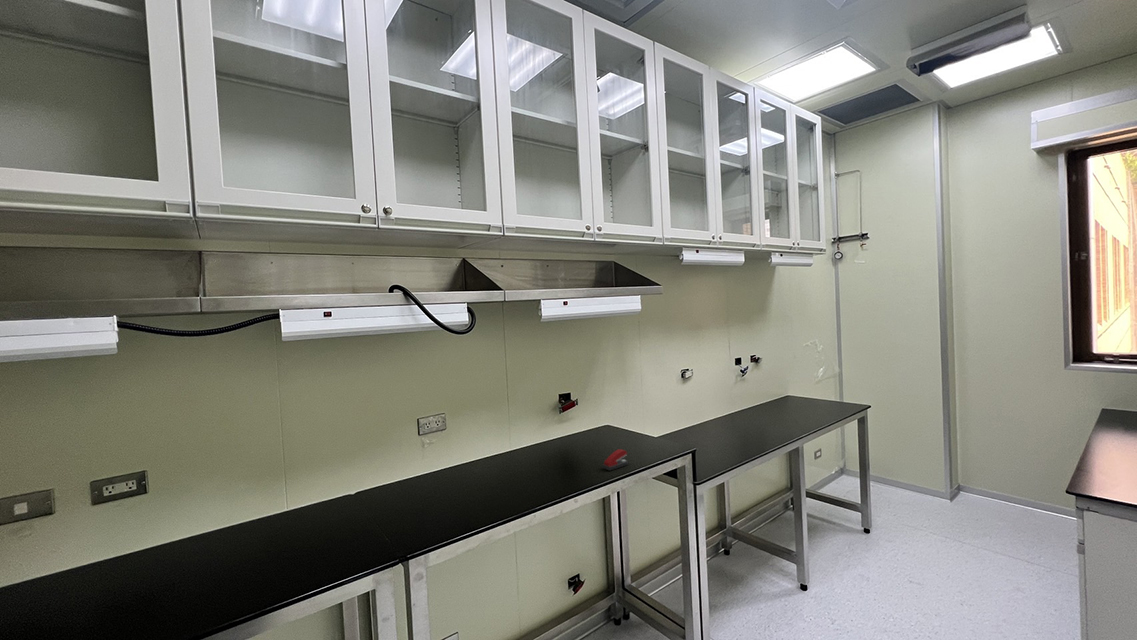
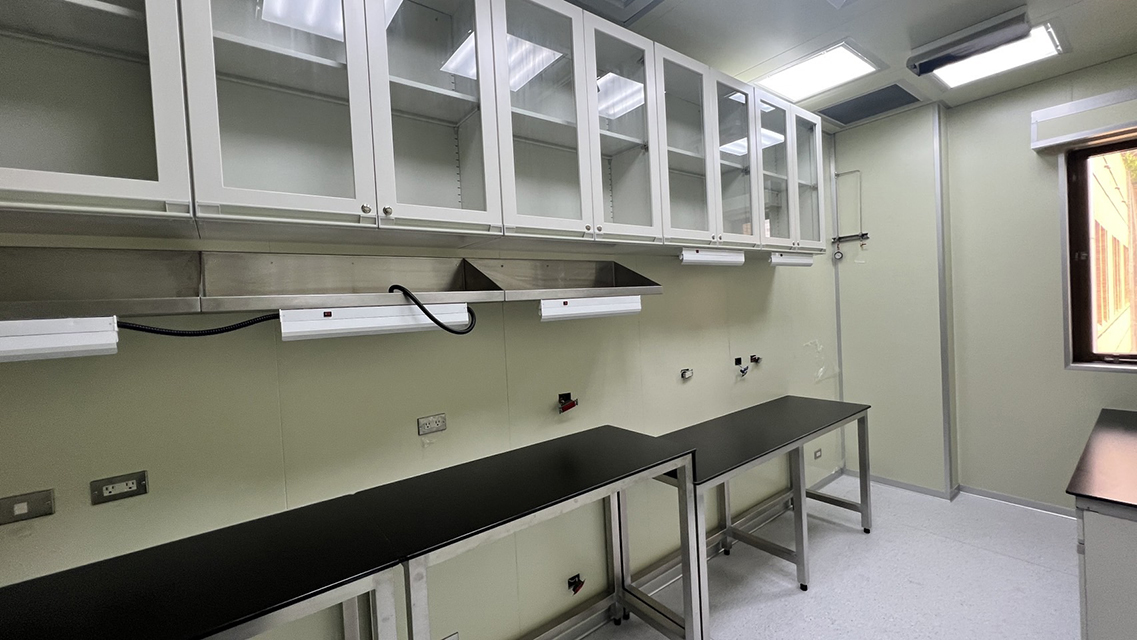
- stapler (616, 458)
